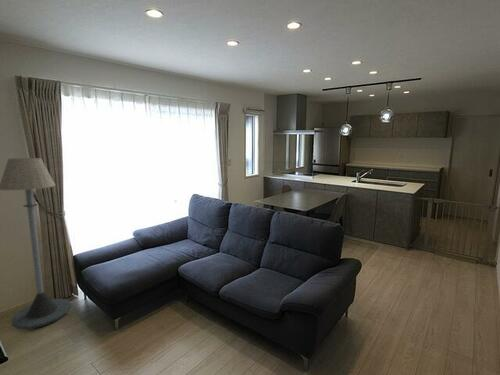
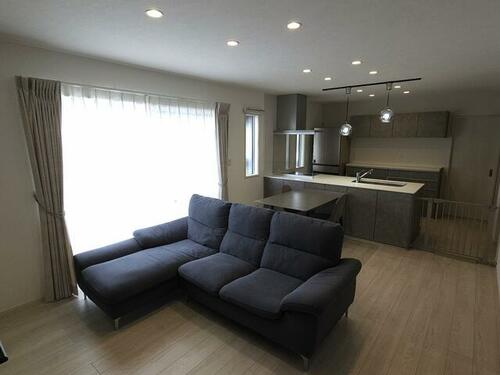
- floor lamp (34, 239)
